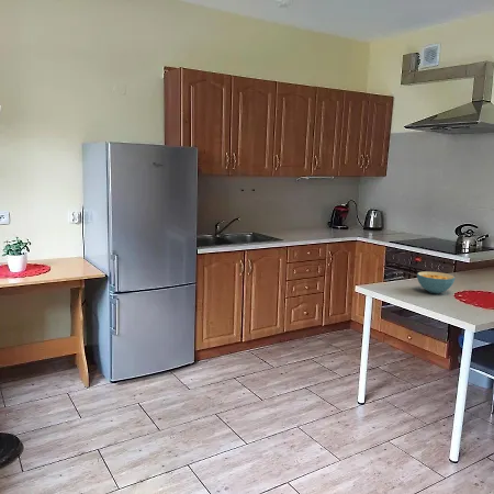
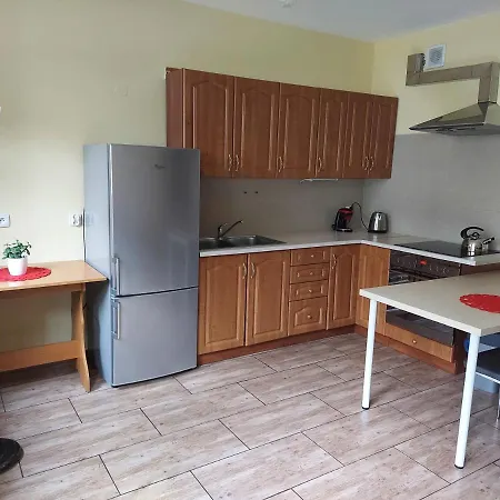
- cereal bowl (435, 283)
